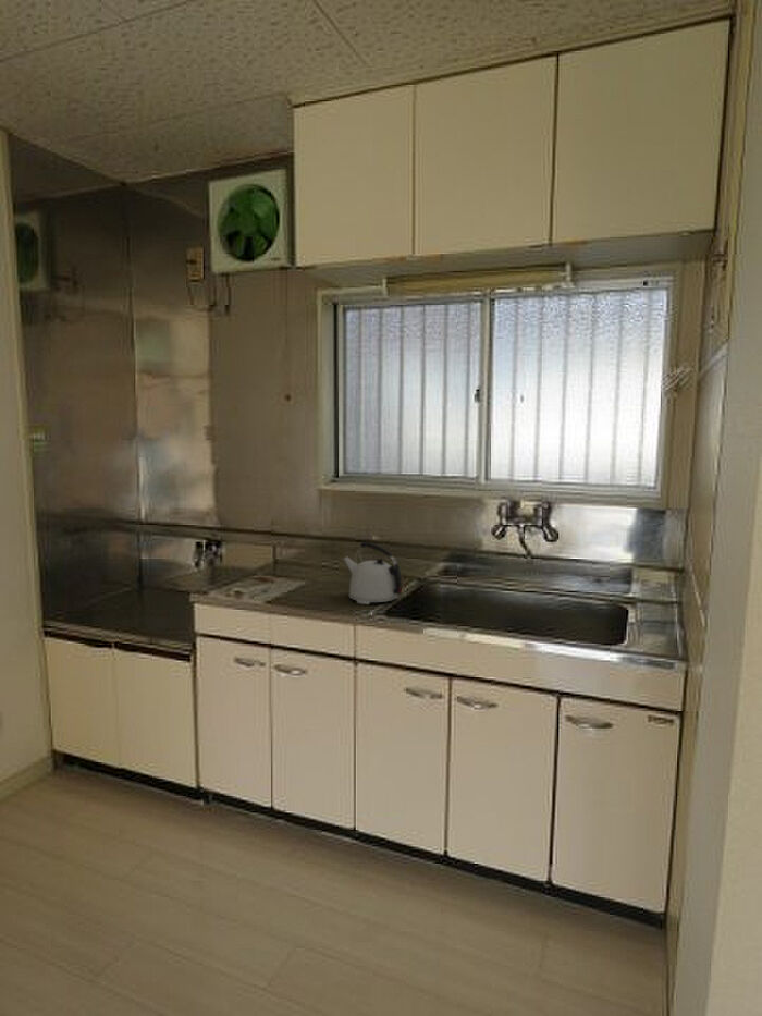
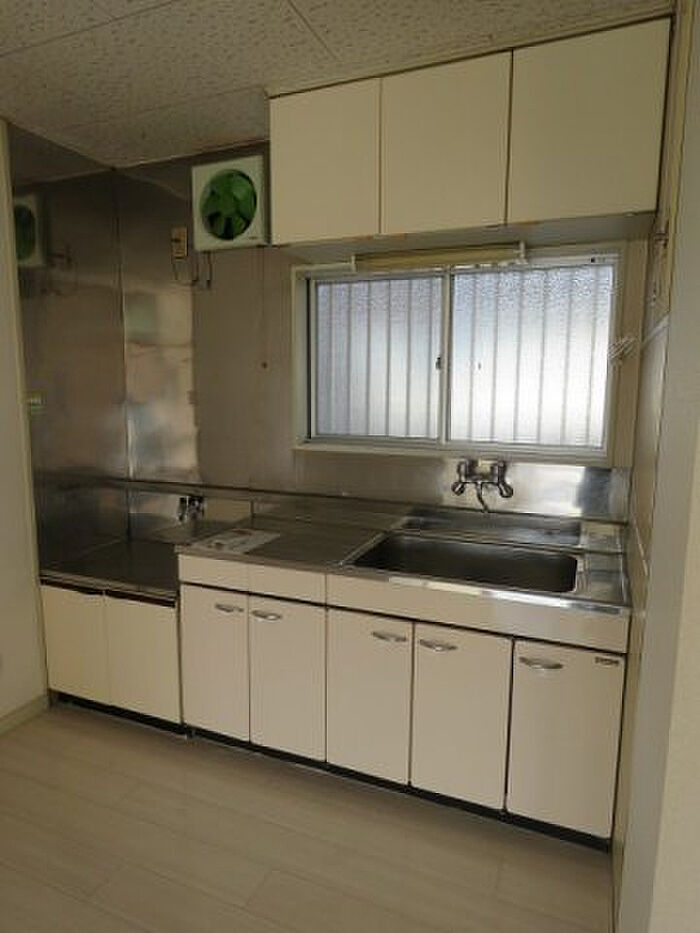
- kettle (371, 570)
